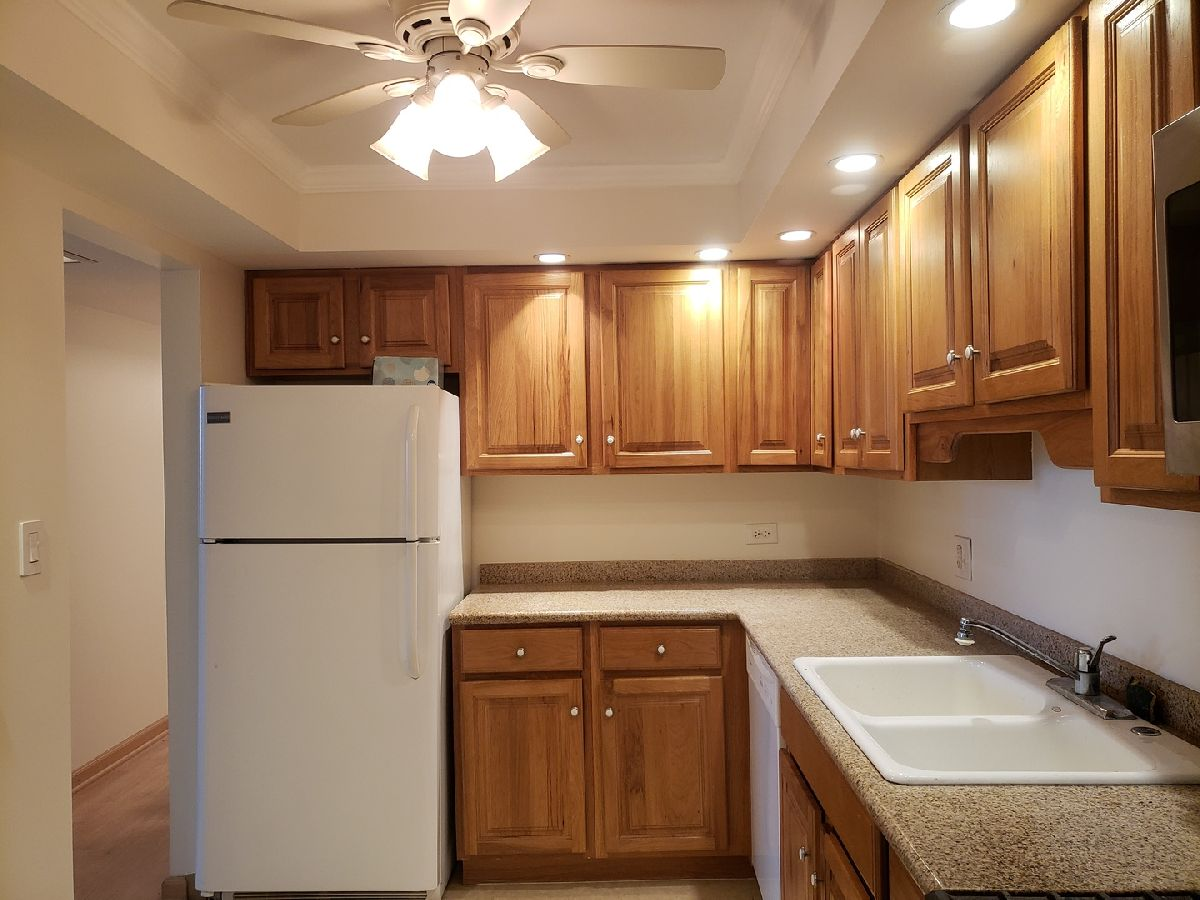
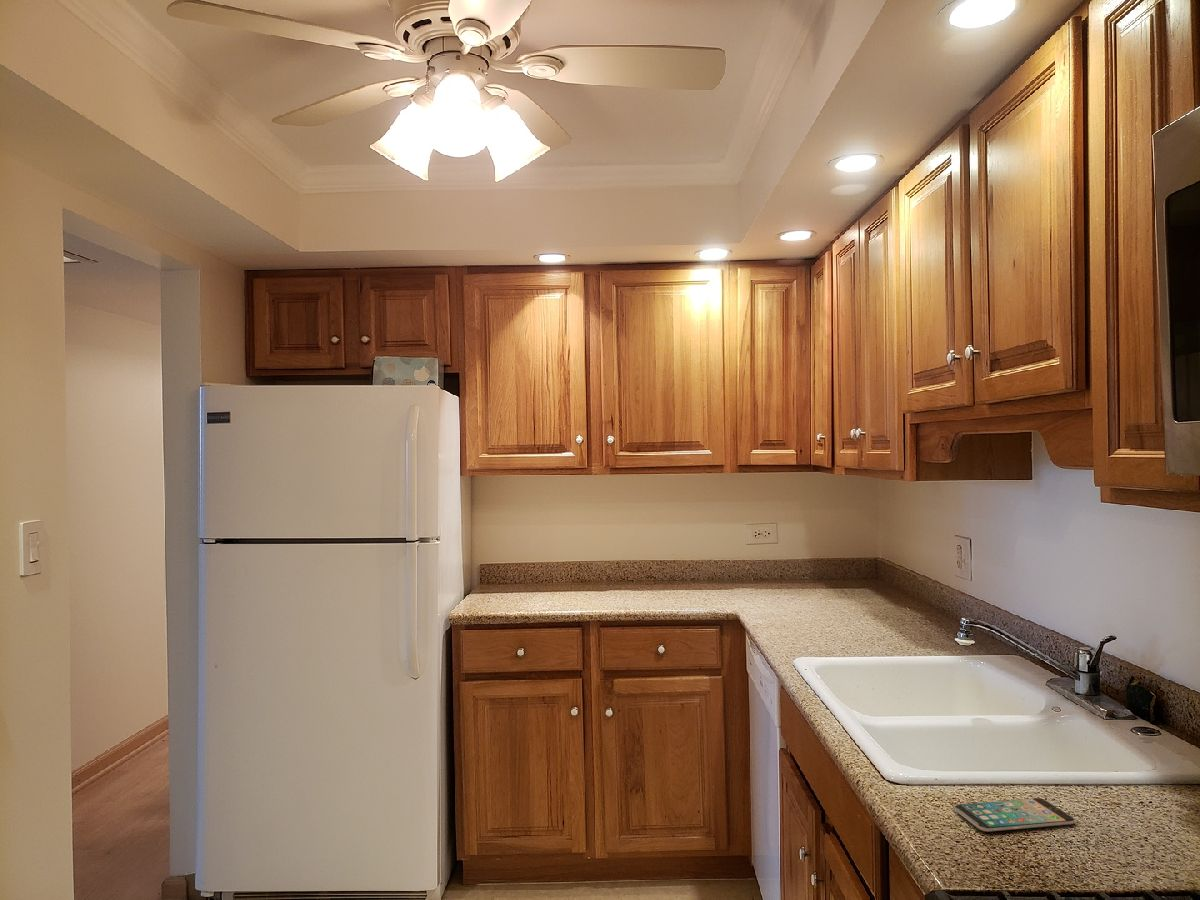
+ smartphone (1013, 814)
